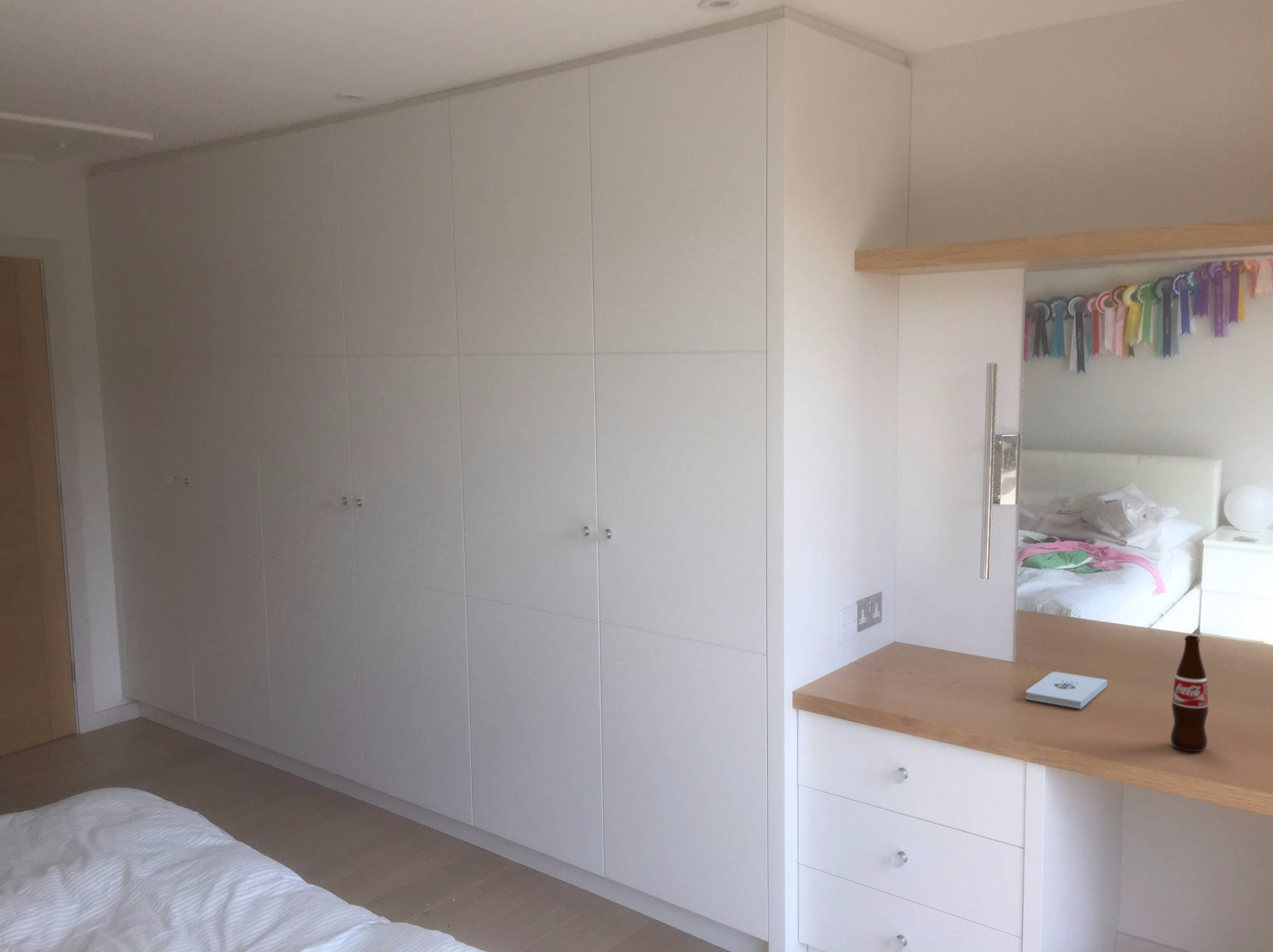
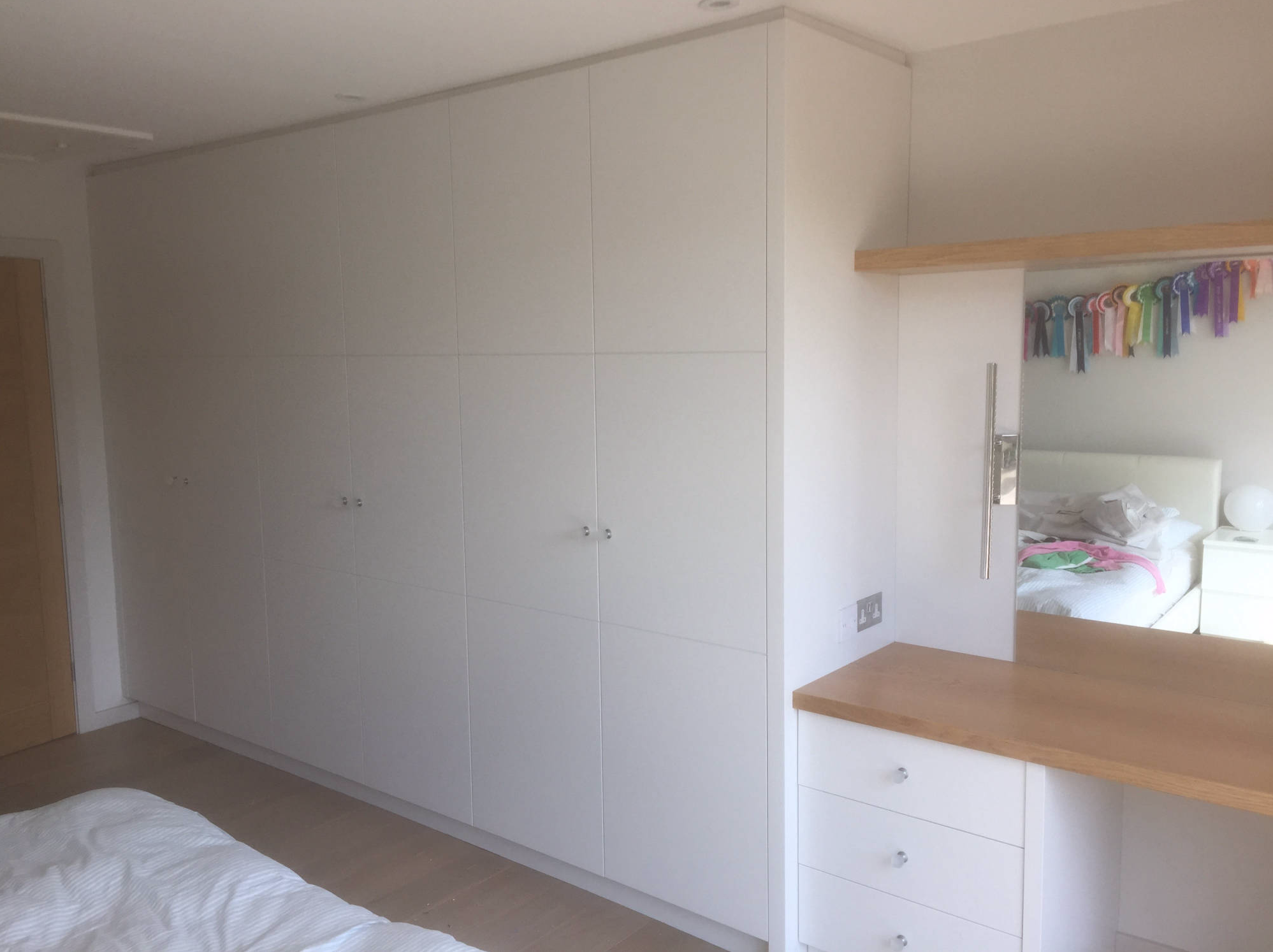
- notepad (1066, 689)
- bottle (1190, 692)
